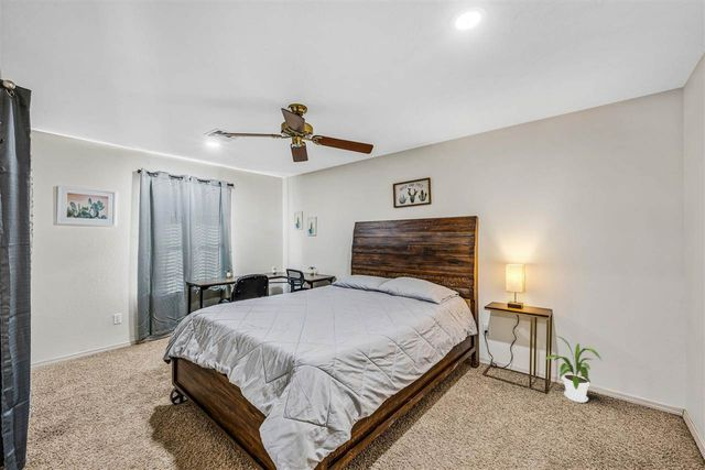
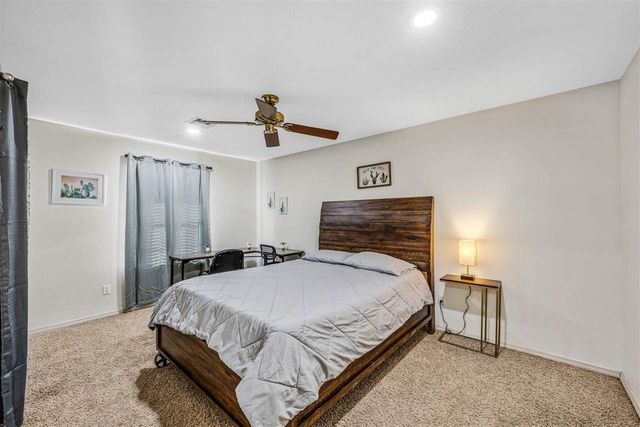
- house plant (573, 369)
